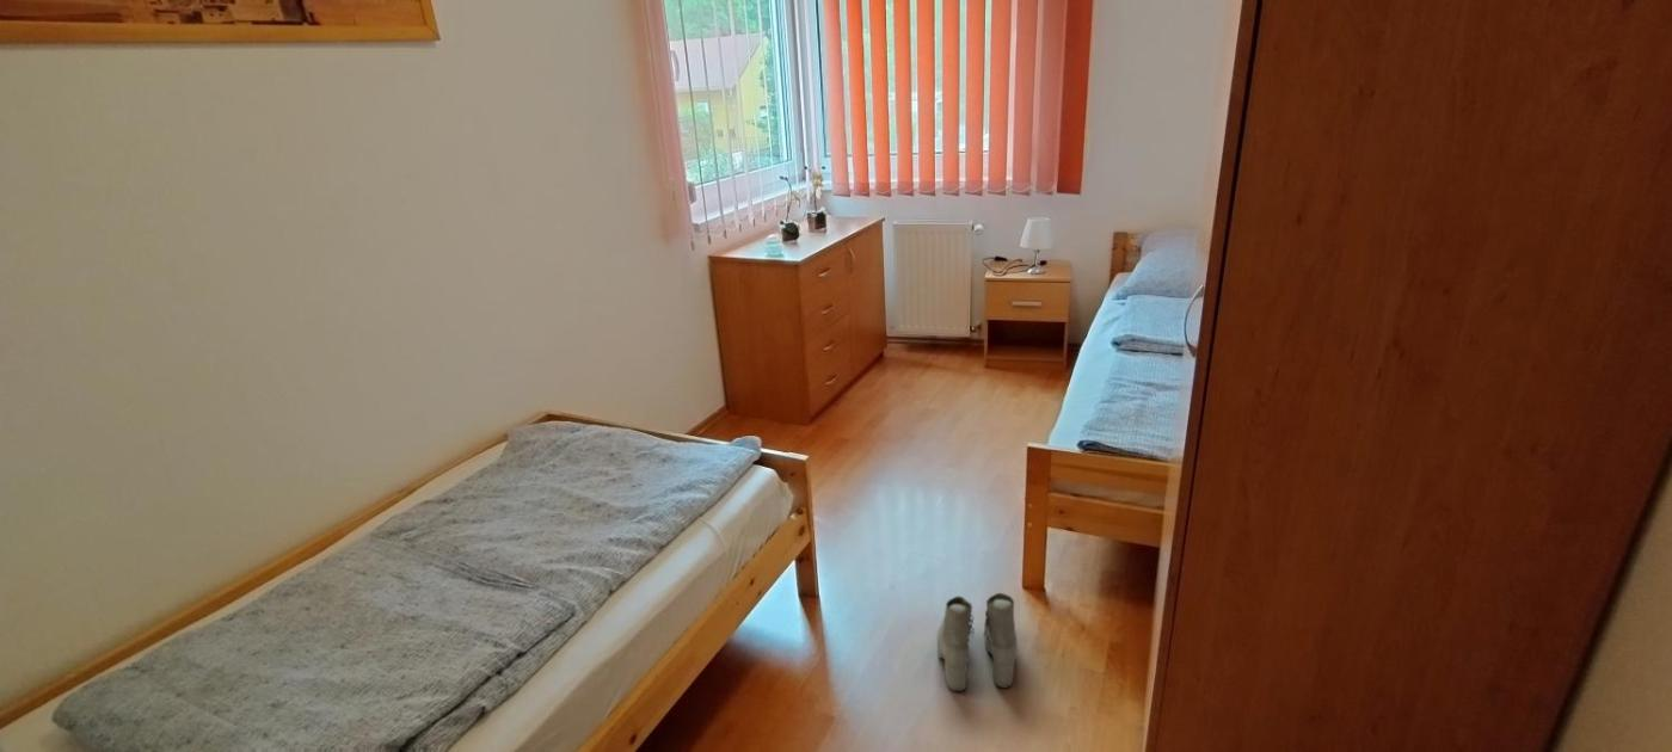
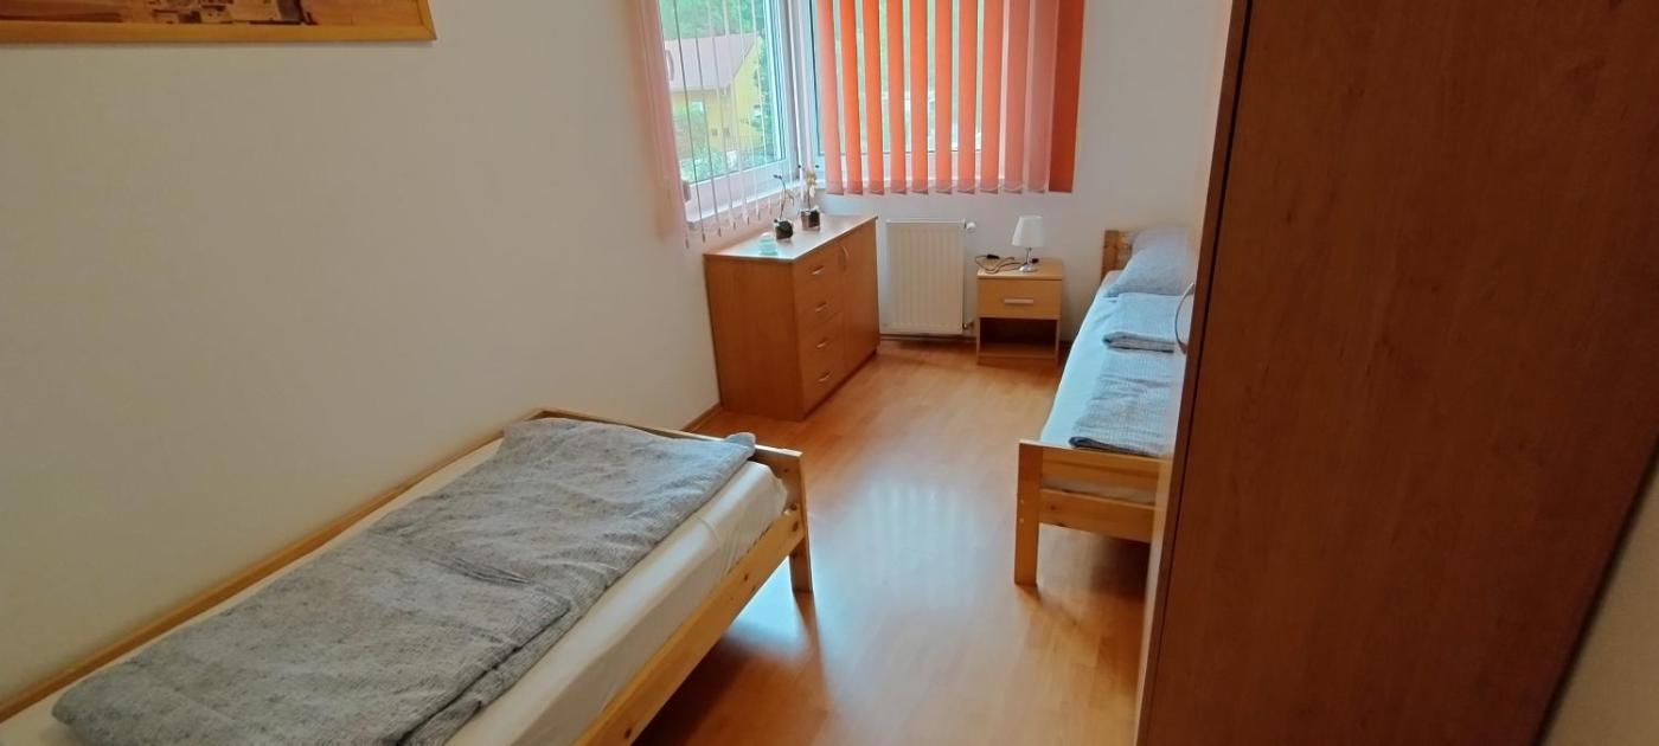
- boots (972, 628)
